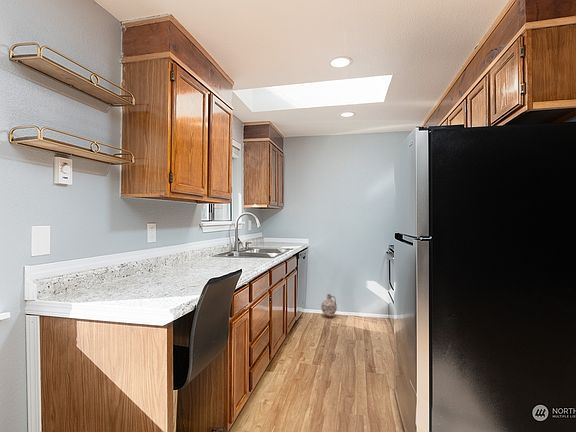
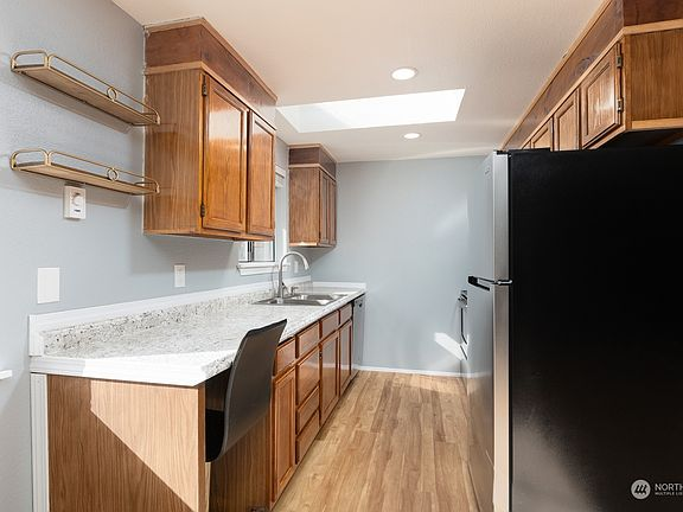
- ceramic jug (328, 305)
